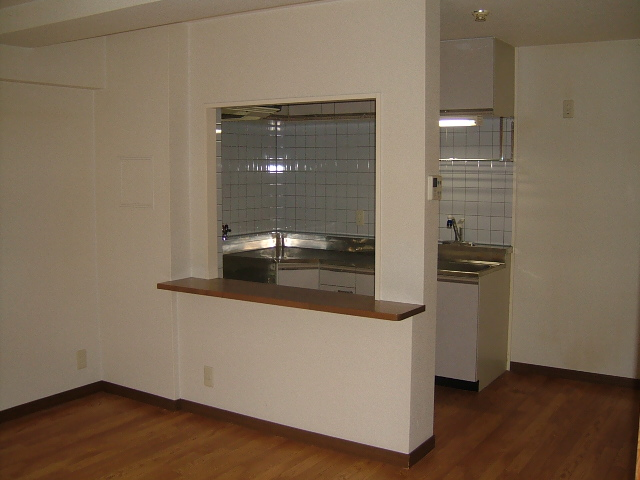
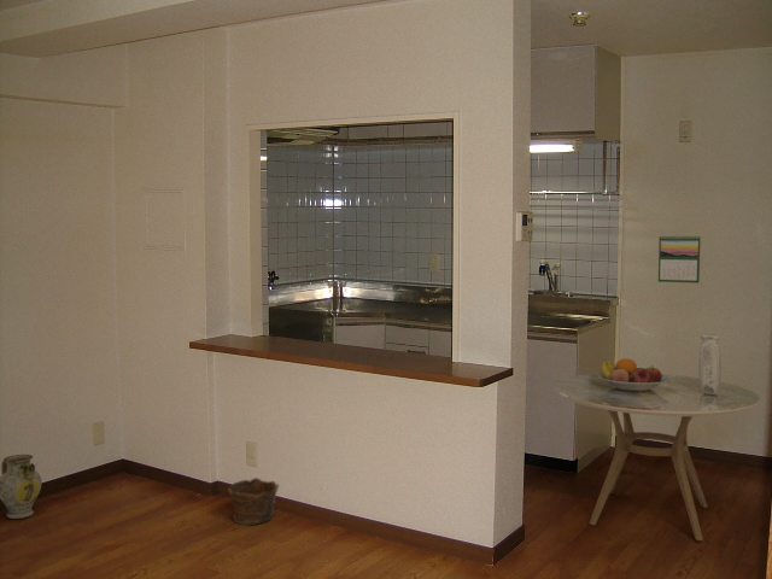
+ vase (709, 363)
+ dining table (650, 452)
+ fruit bowl (632, 373)
+ clay pot (252, 493)
+ ceramic jug (21, 486)
+ calendar (678, 258)
